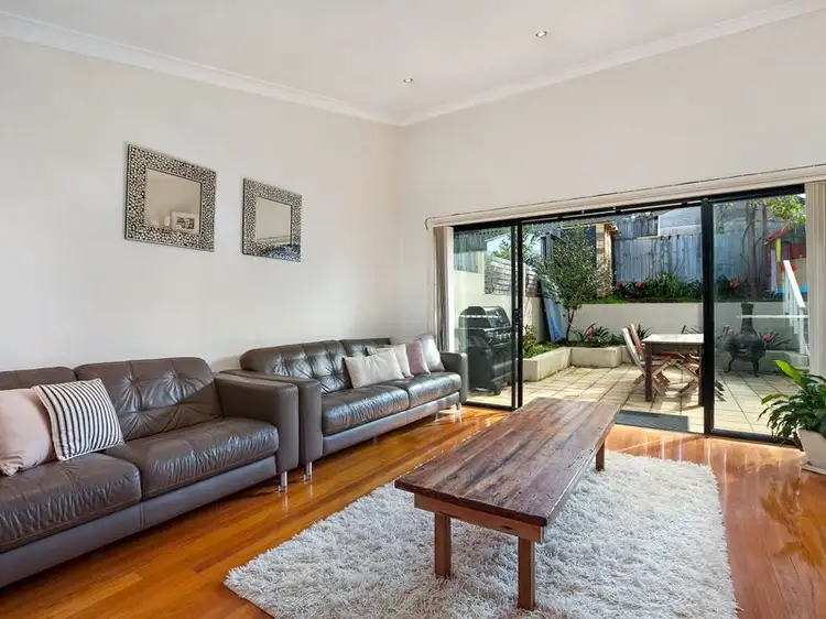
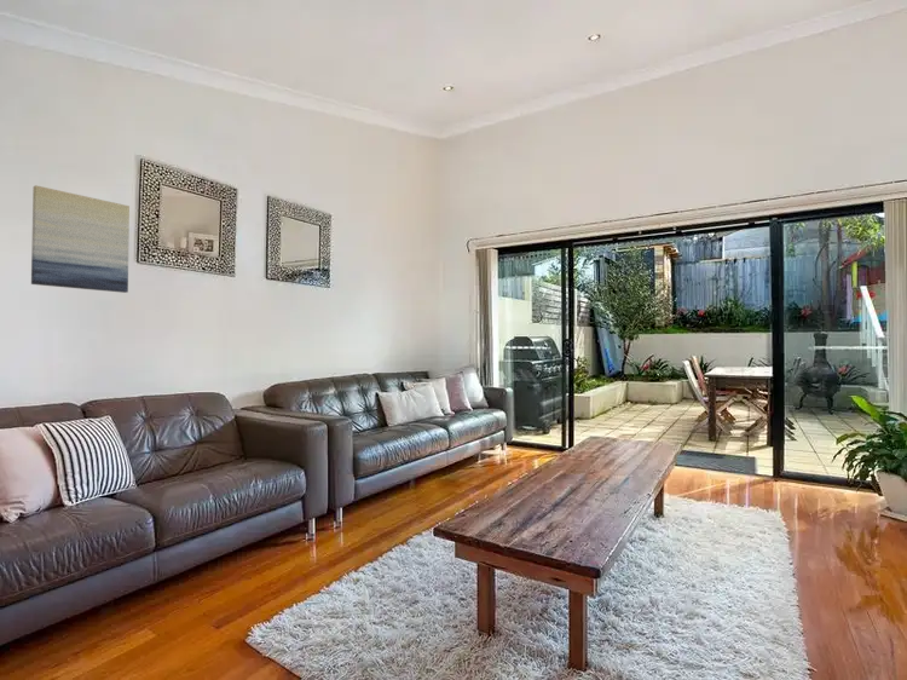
+ wall art (83, 242)
